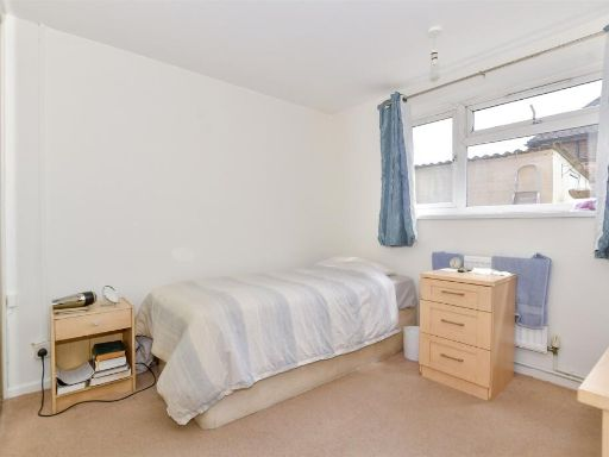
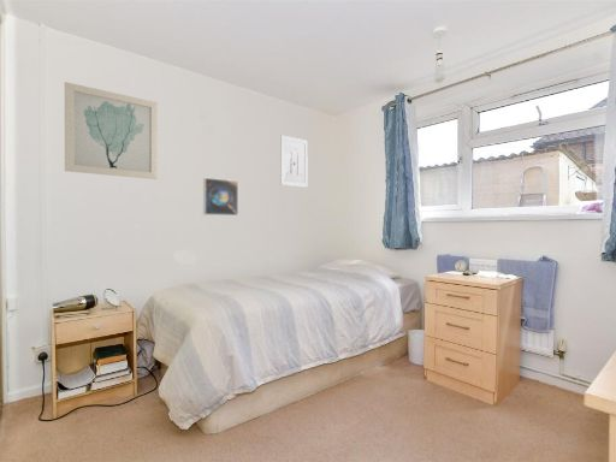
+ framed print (220, 197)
+ wall art (114, 134)
+ wall art (294, 161)
